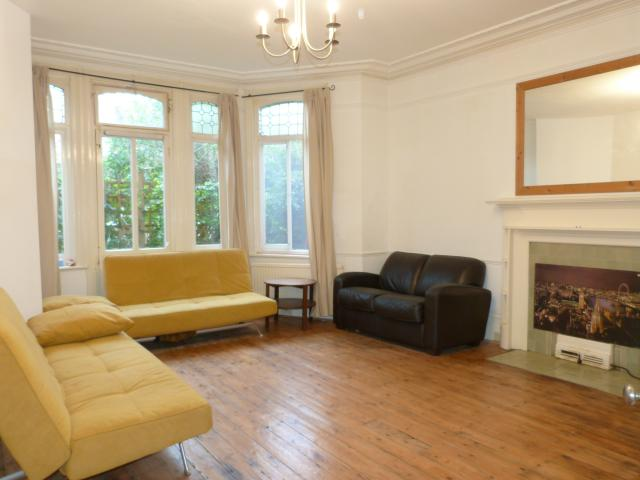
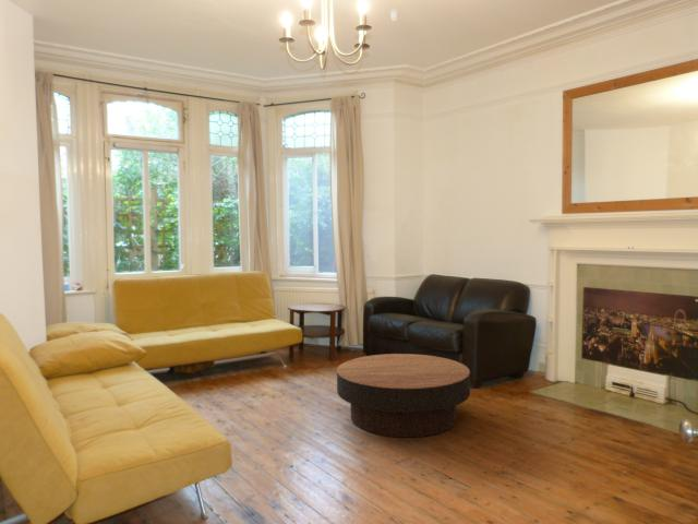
+ coffee table (402, 393)
